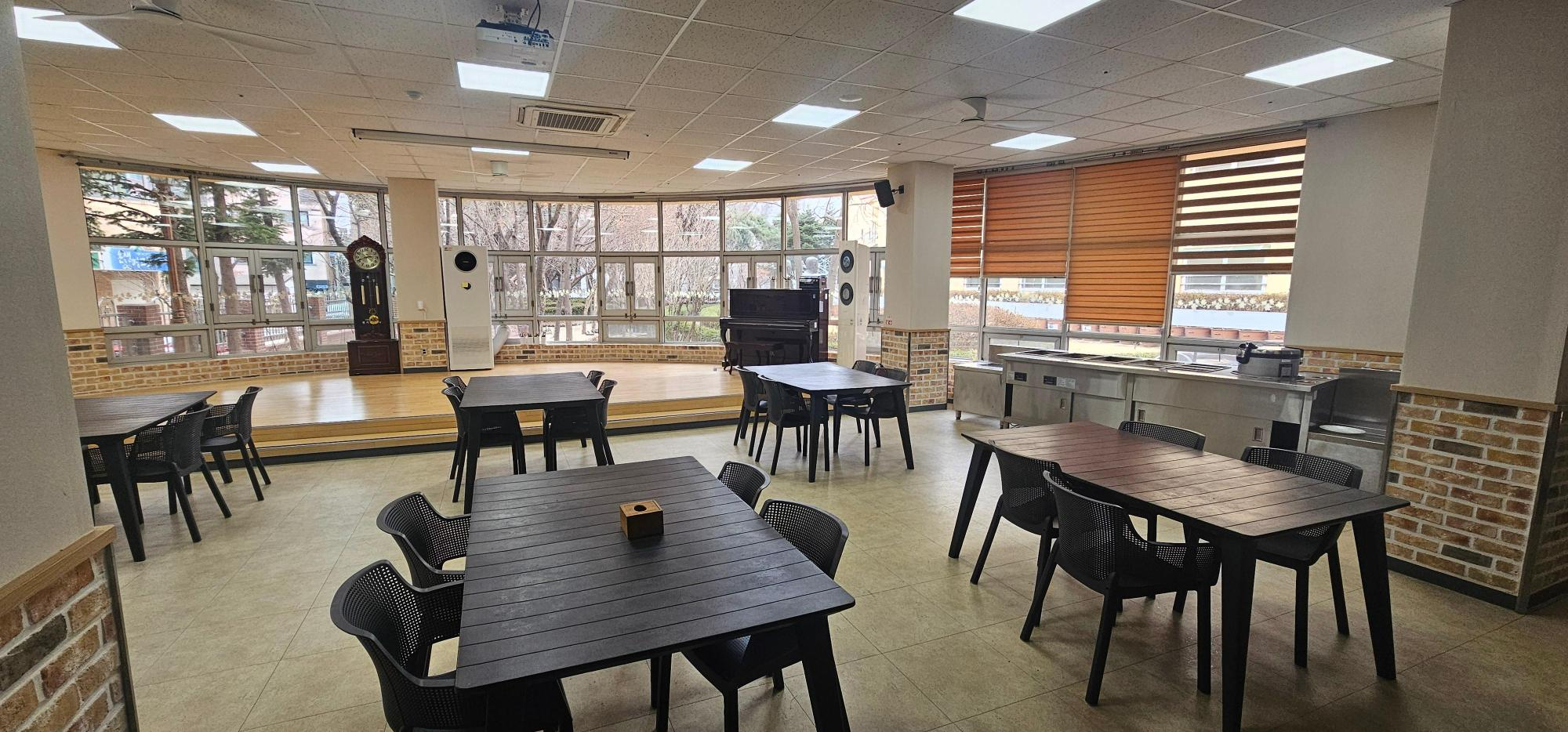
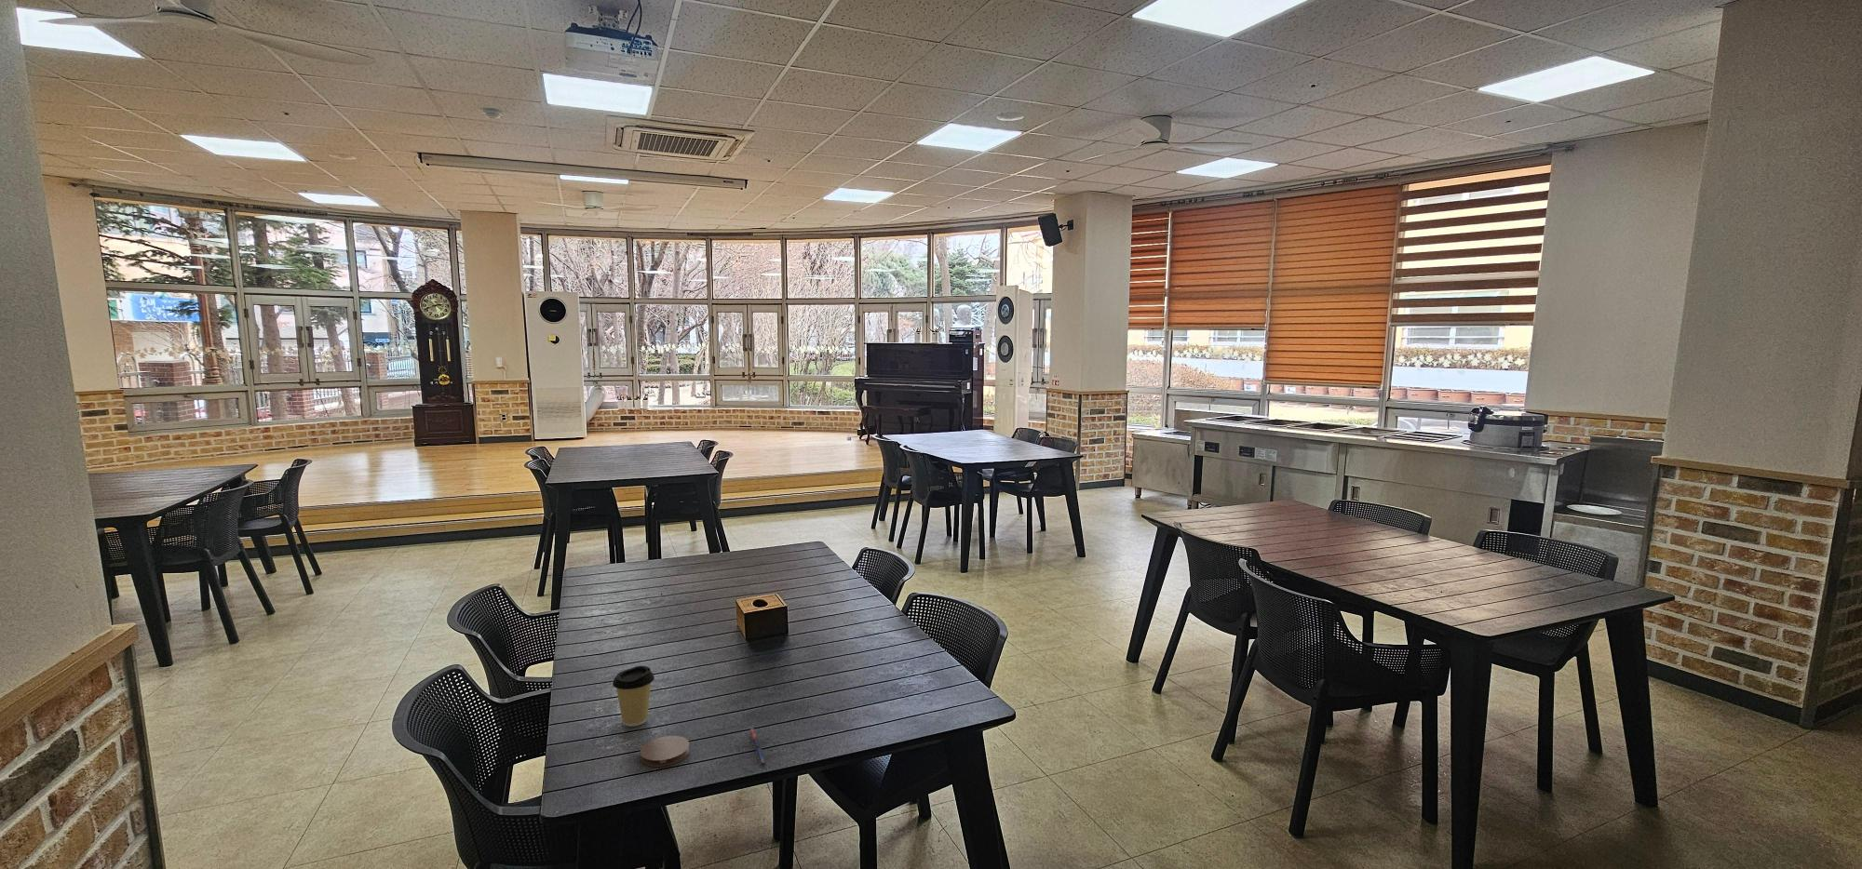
+ coffee cup (634, 696)
+ pen (756, 744)
+ coaster (665, 750)
